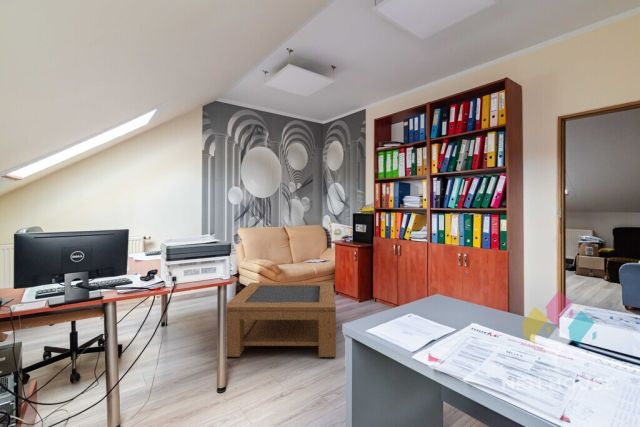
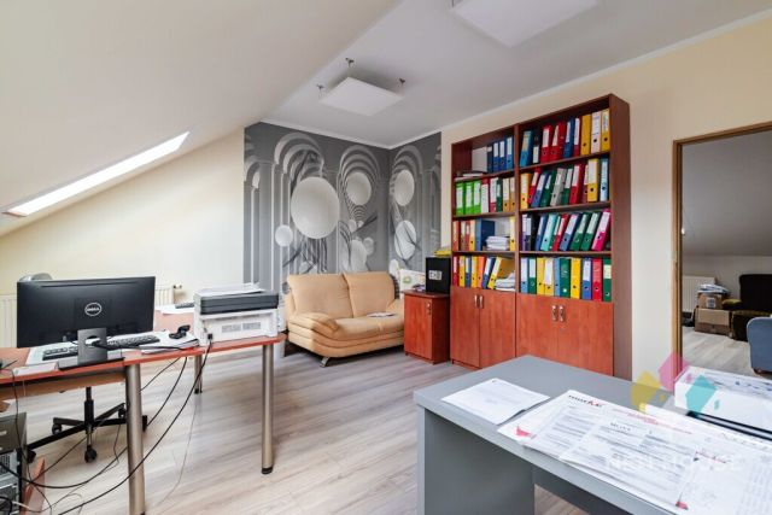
- coffee table (286, 313)
